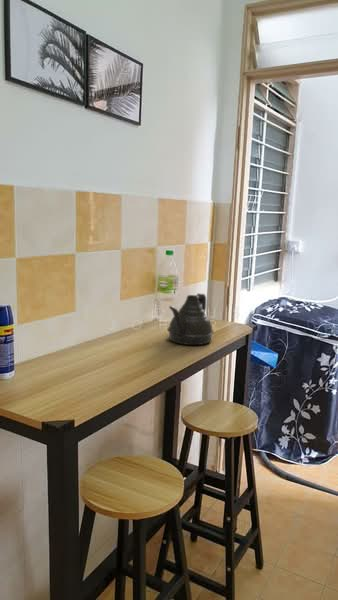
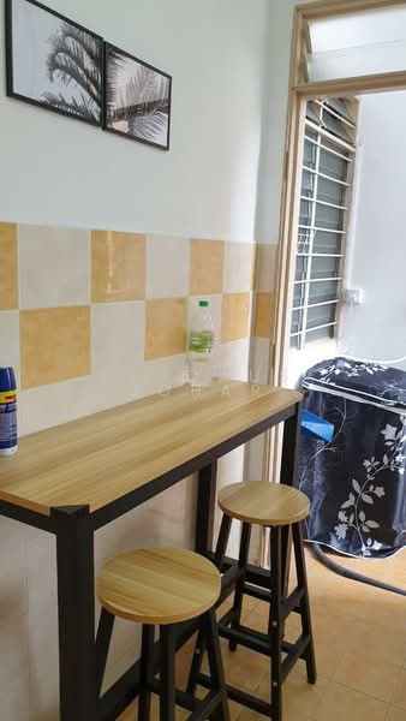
- teapot (186, 319)
